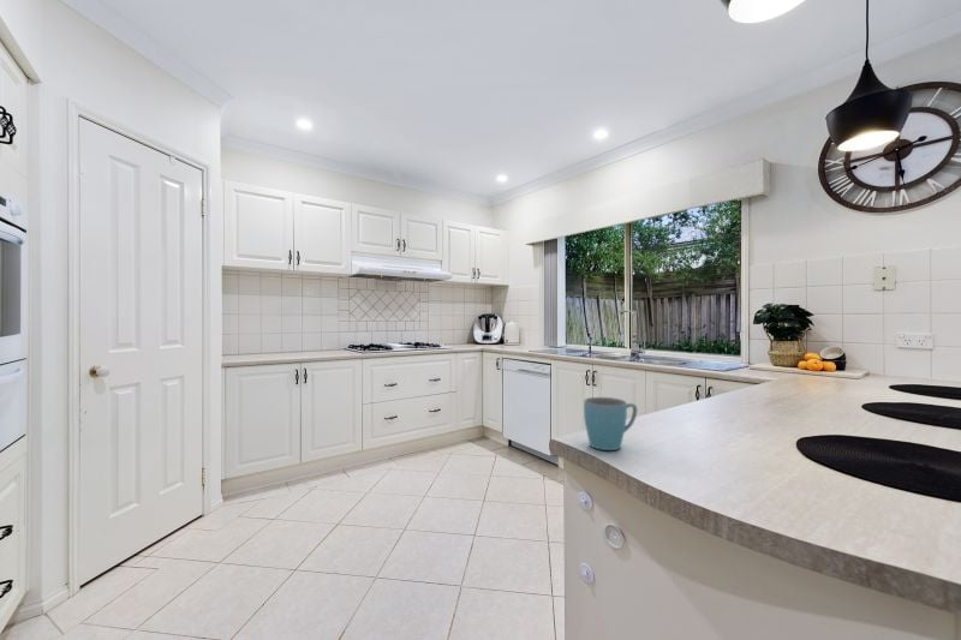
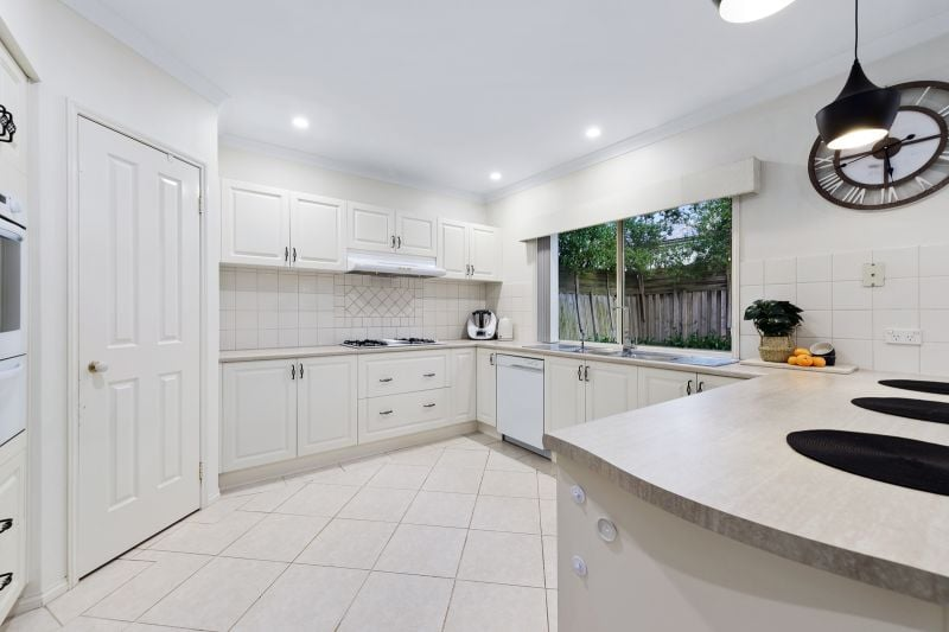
- mug (611, 421)
